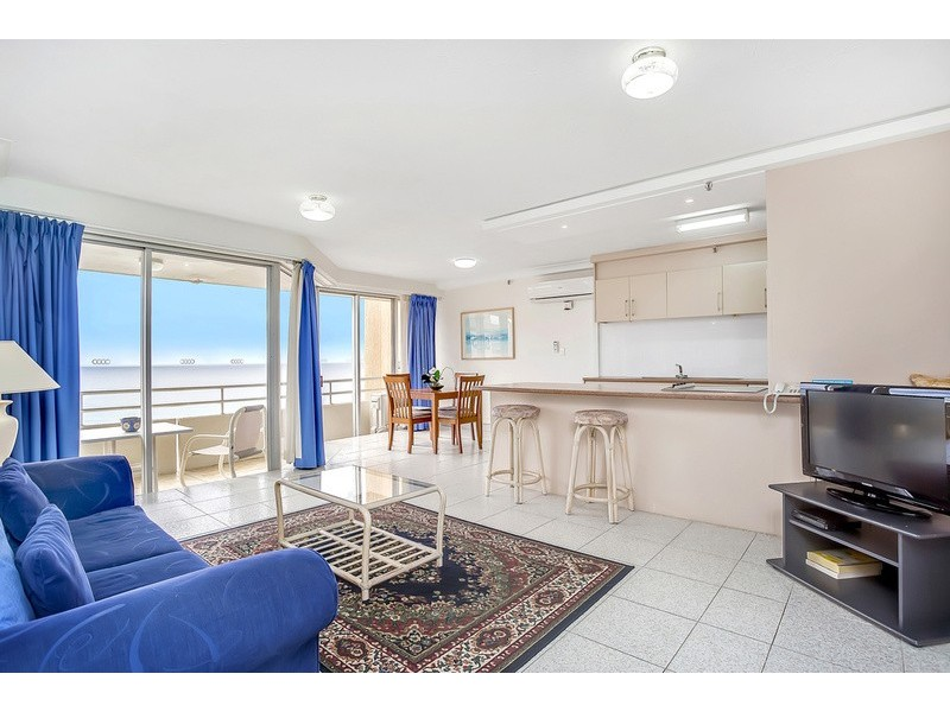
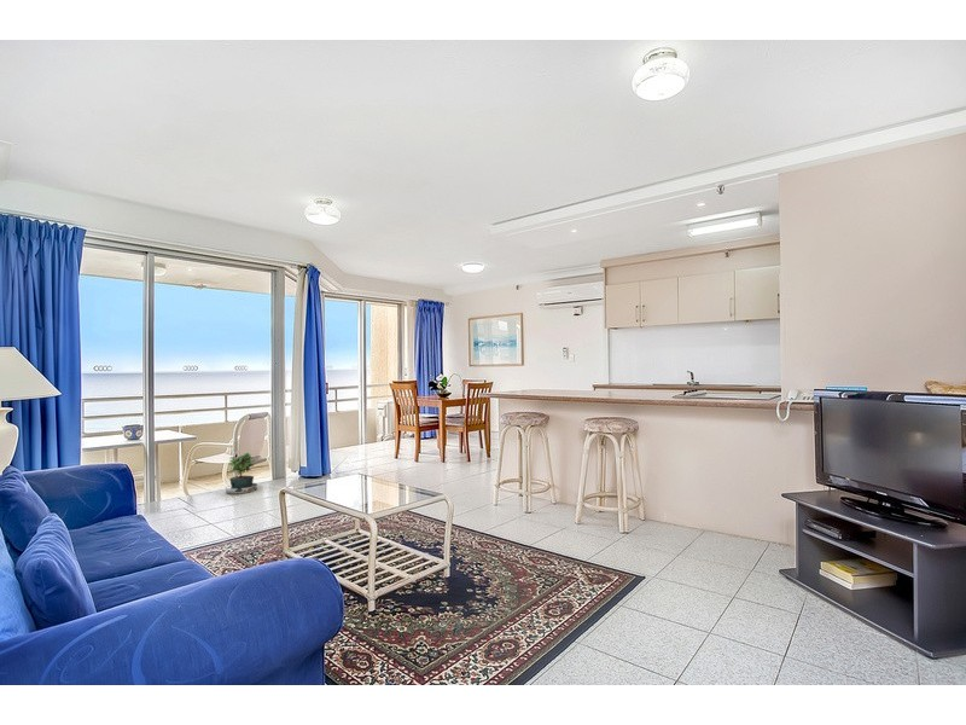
+ potted plant (242, 471)
